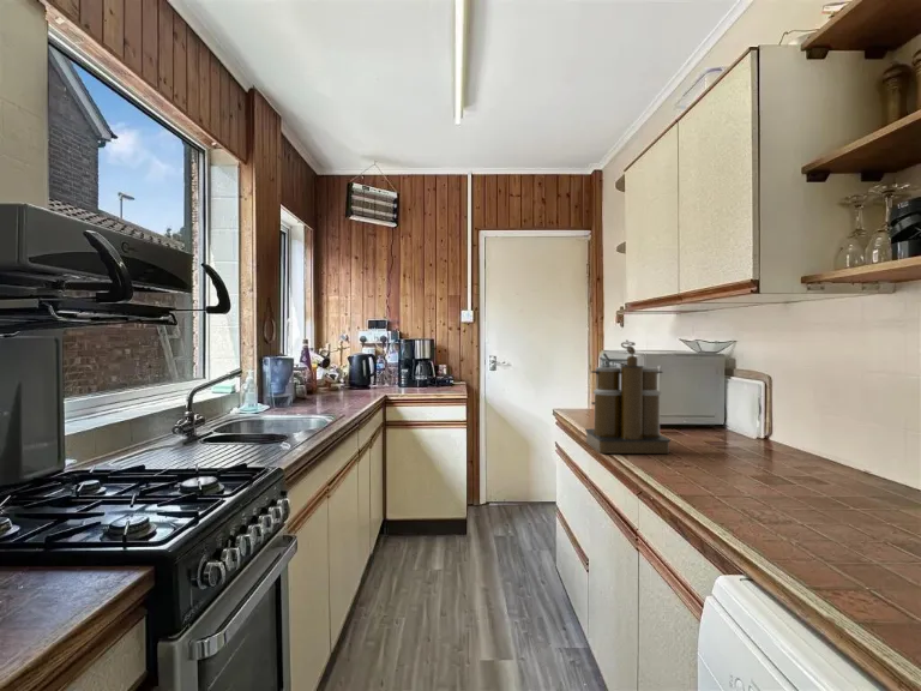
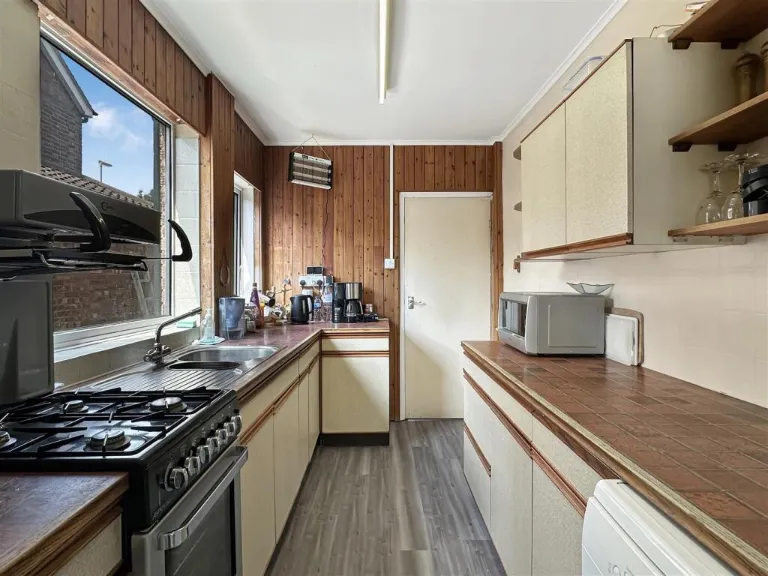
- coffee maker (625, 392)
